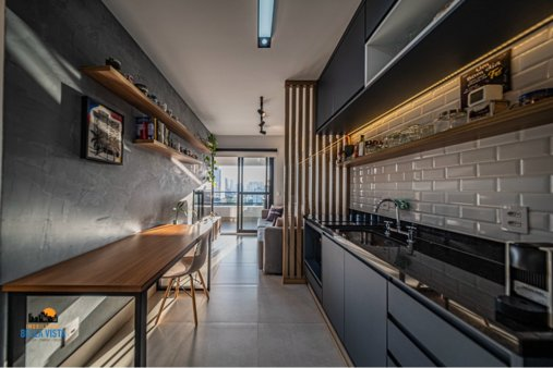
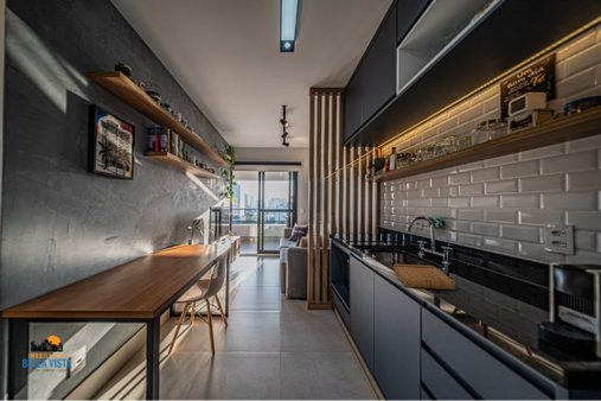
+ cutting board (420, 275)
